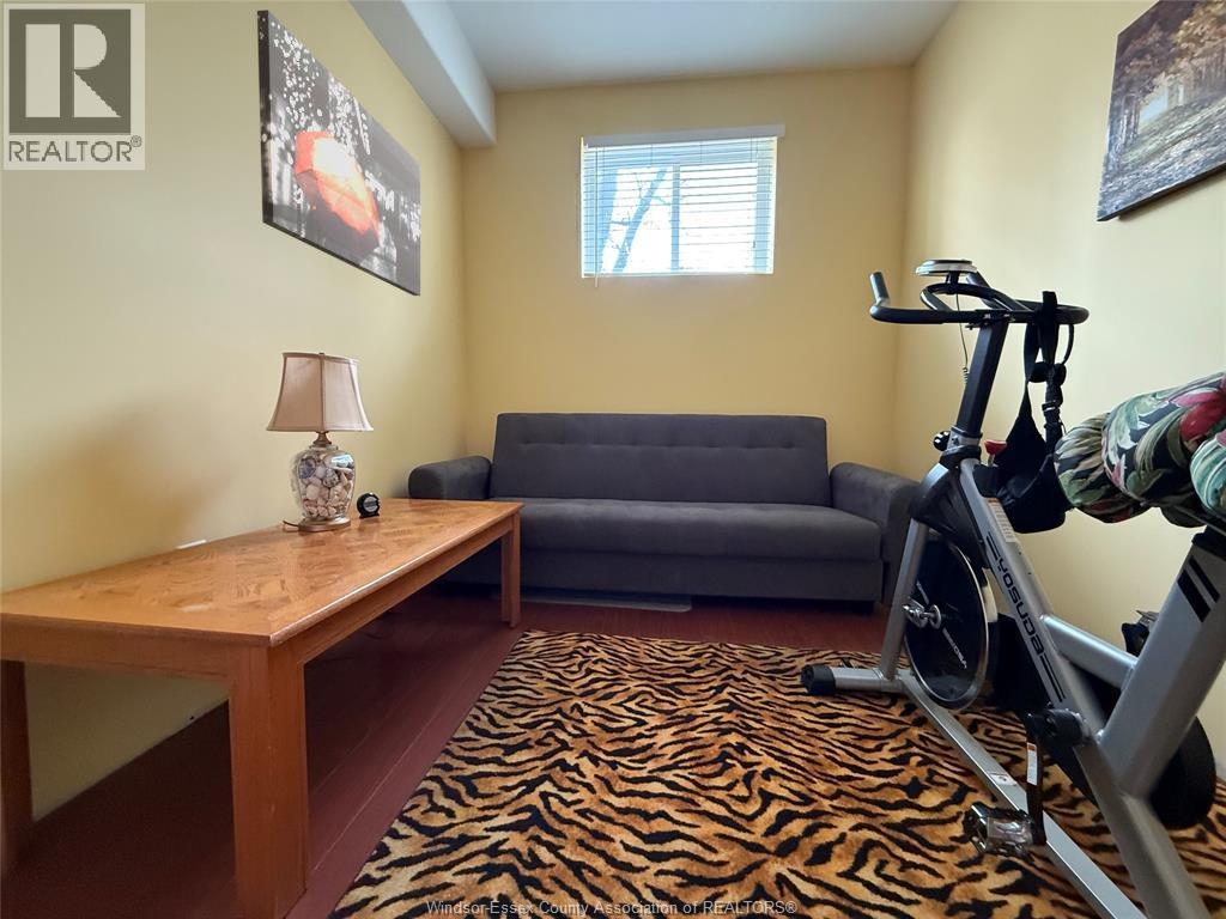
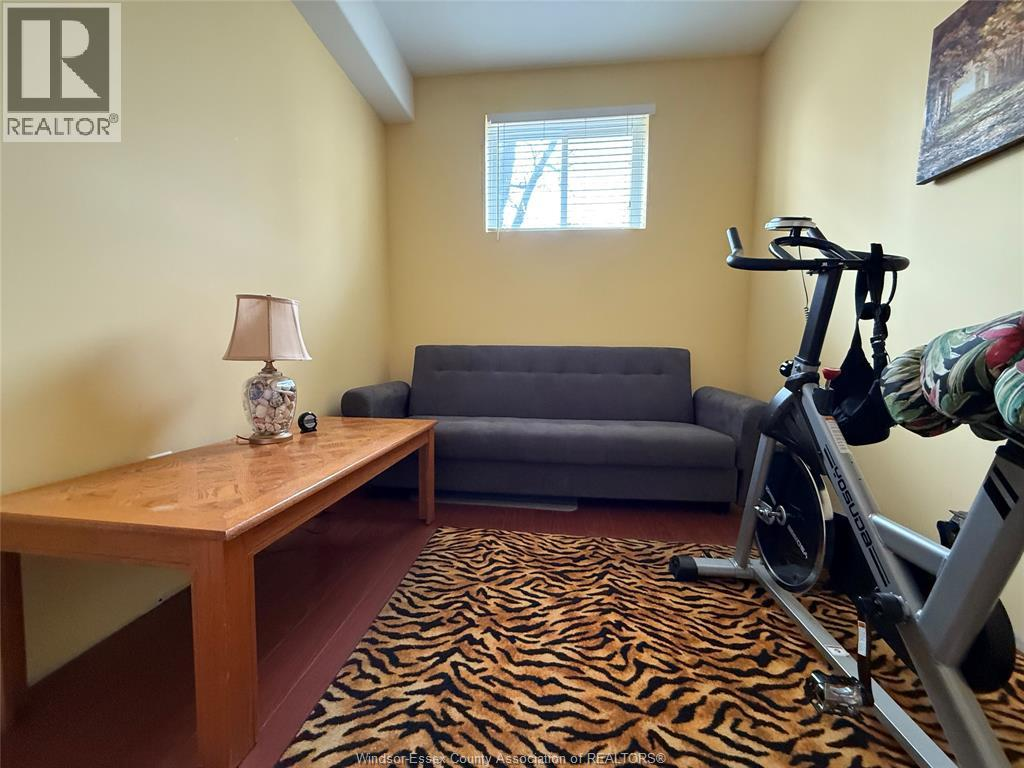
- wall art (358, 187)
